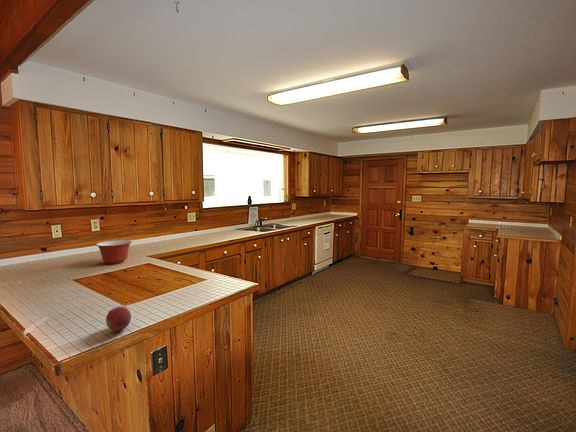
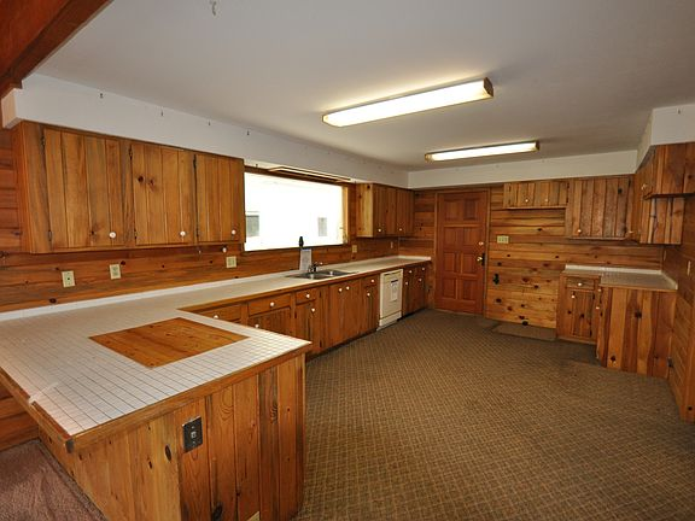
- mixing bowl (114, 252)
- fruit (118, 318)
